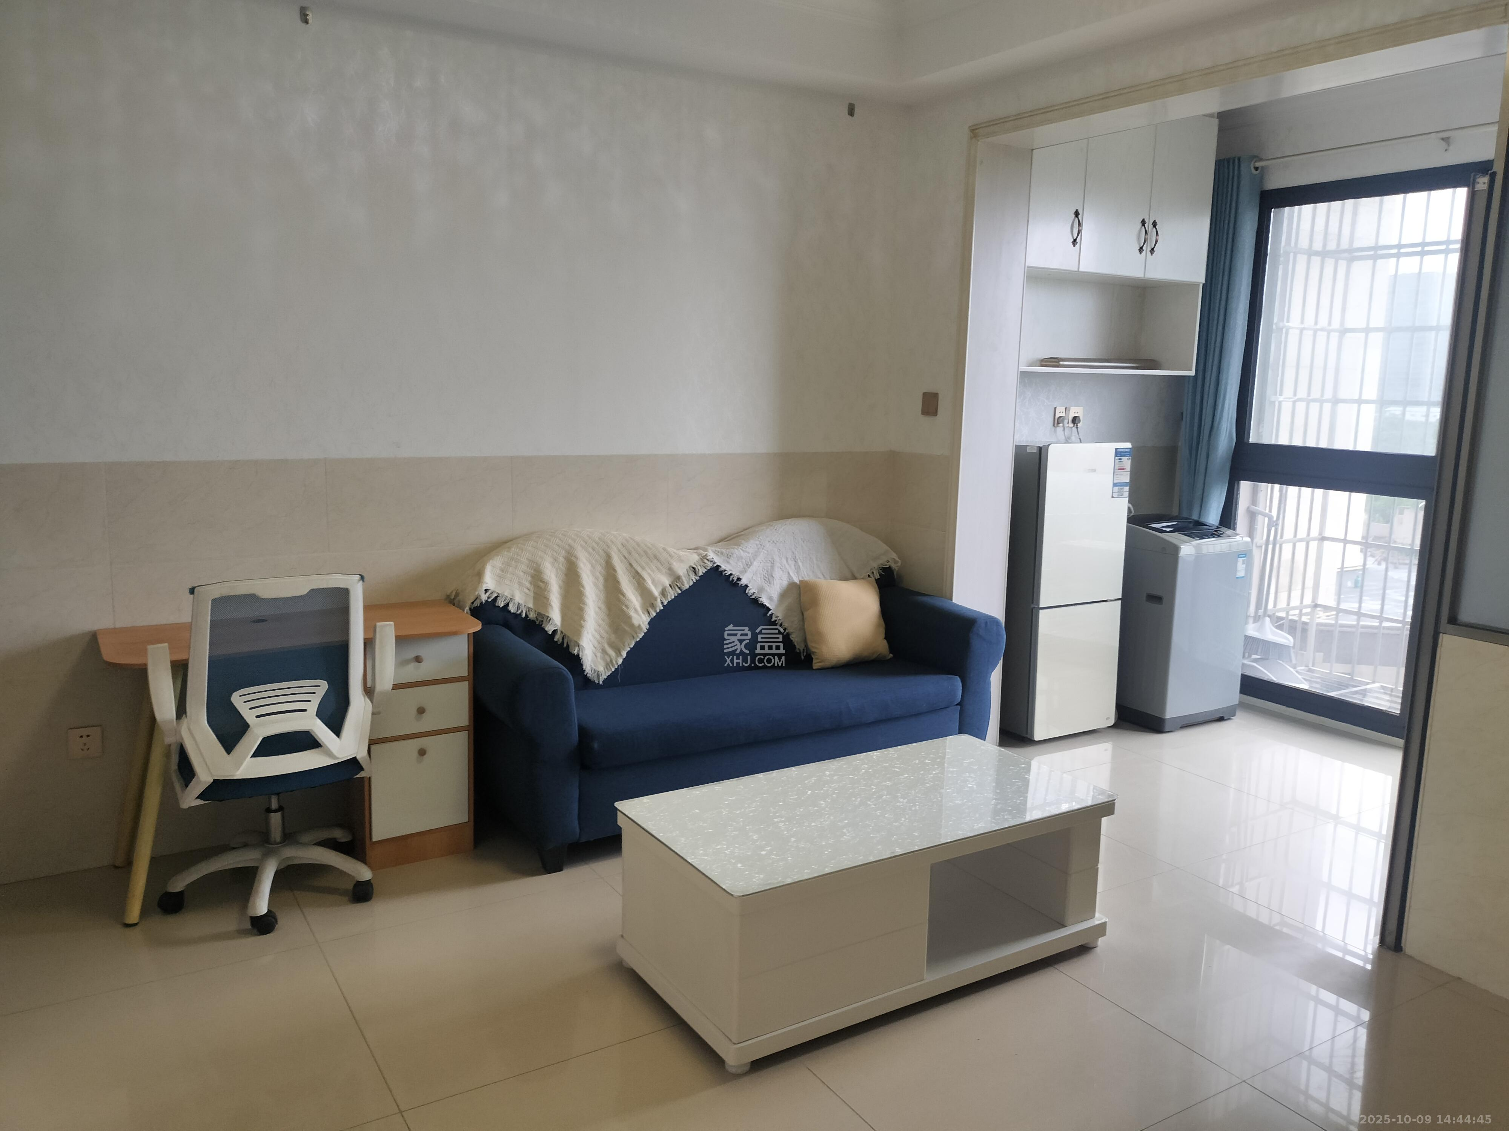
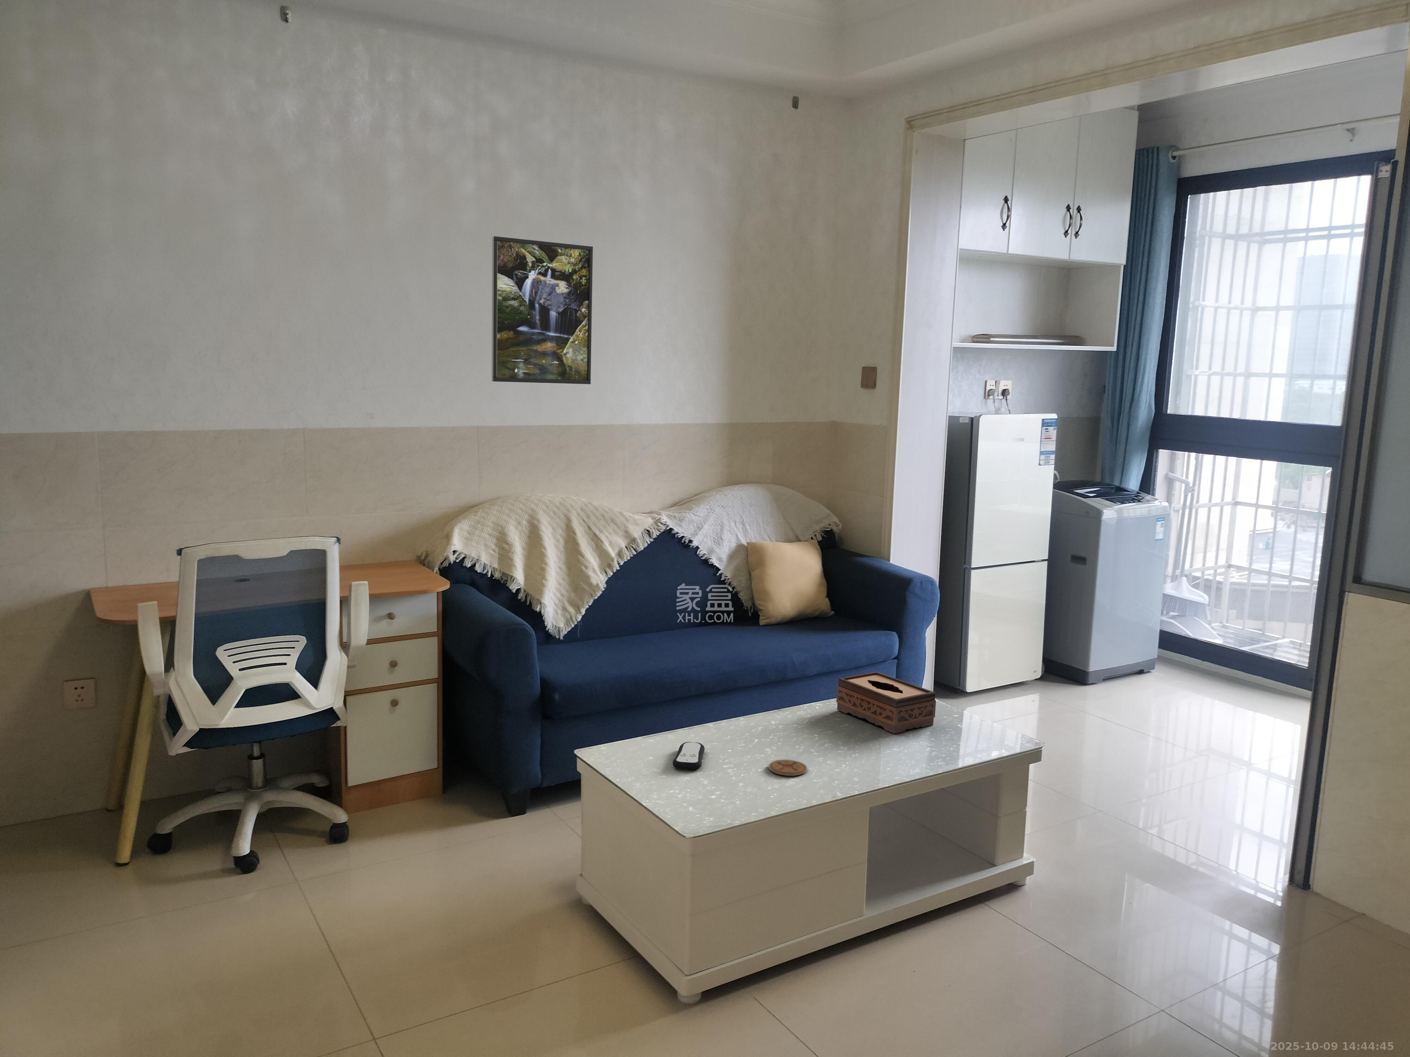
+ tissue box (885, 701)
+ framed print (543, 313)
+ remote control (689, 755)
+ coaster (787, 767)
